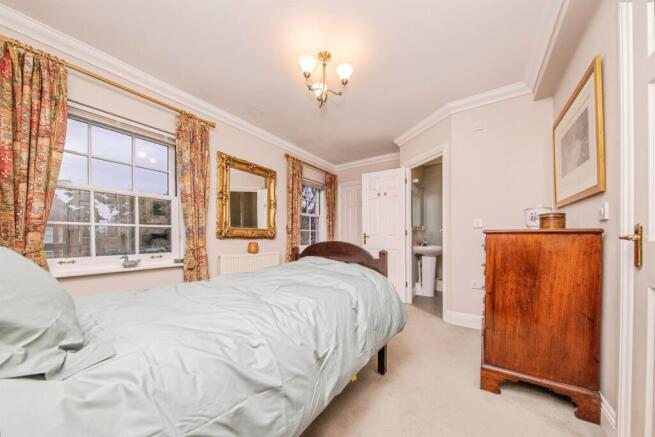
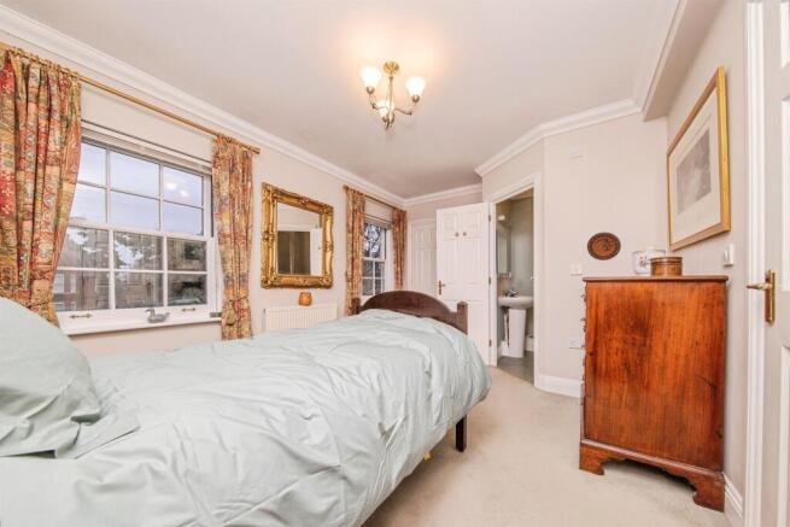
+ decorative plate (603, 246)
